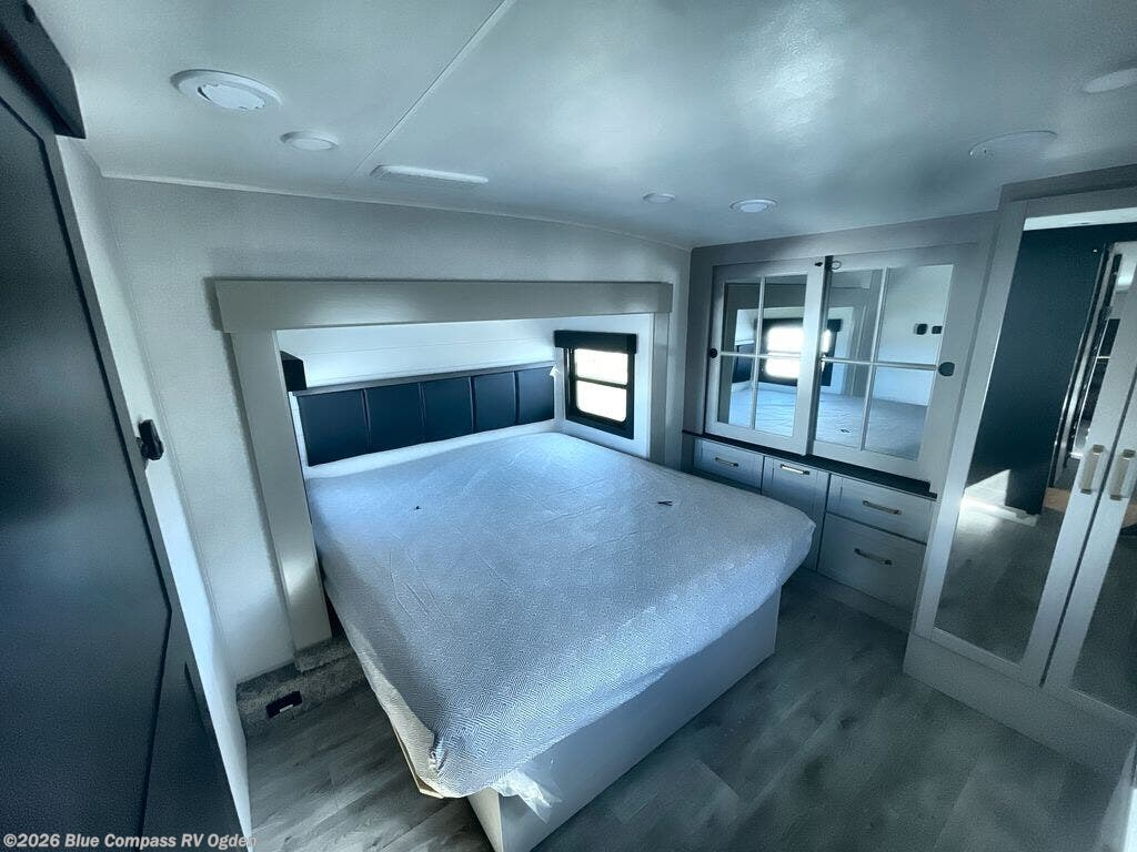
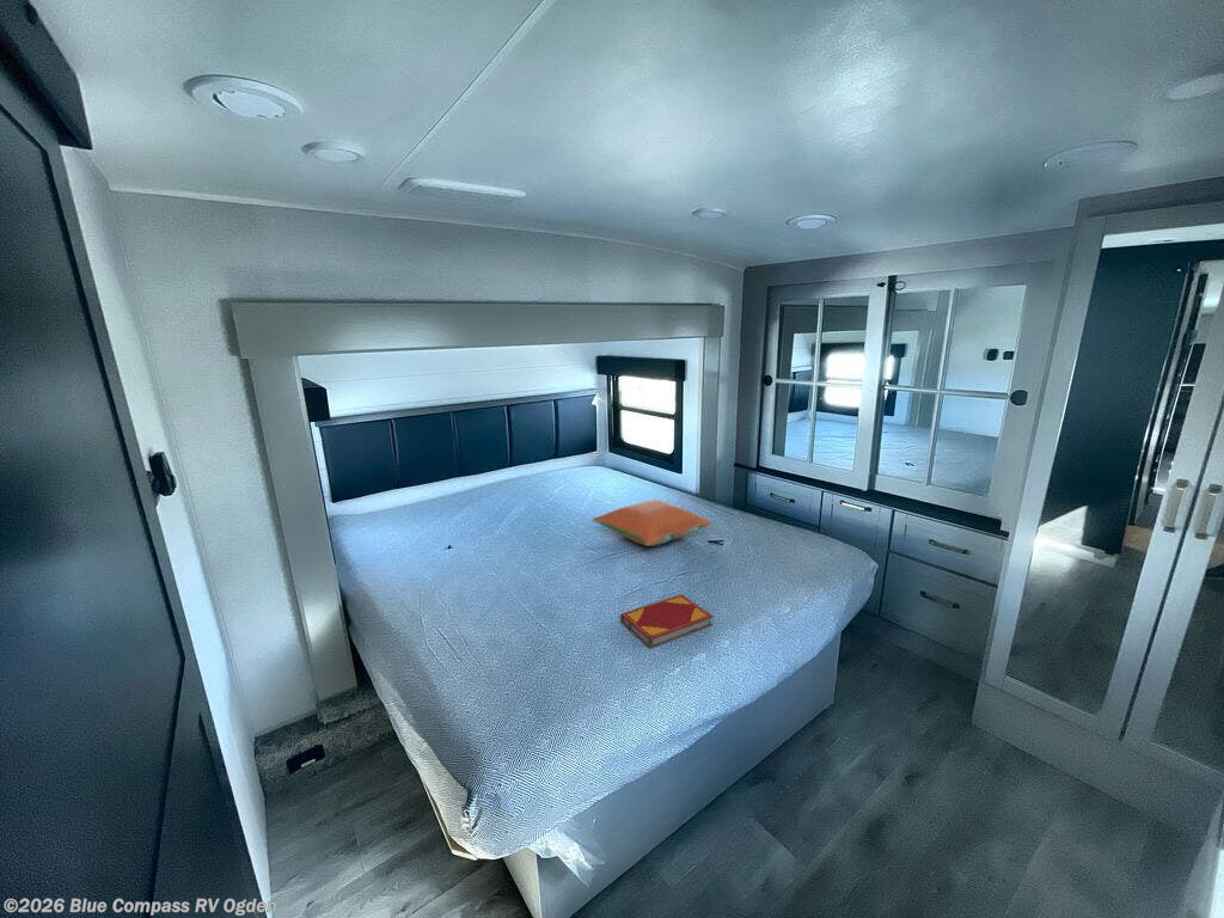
+ hardback book (666, 619)
+ pillow (650, 521)
